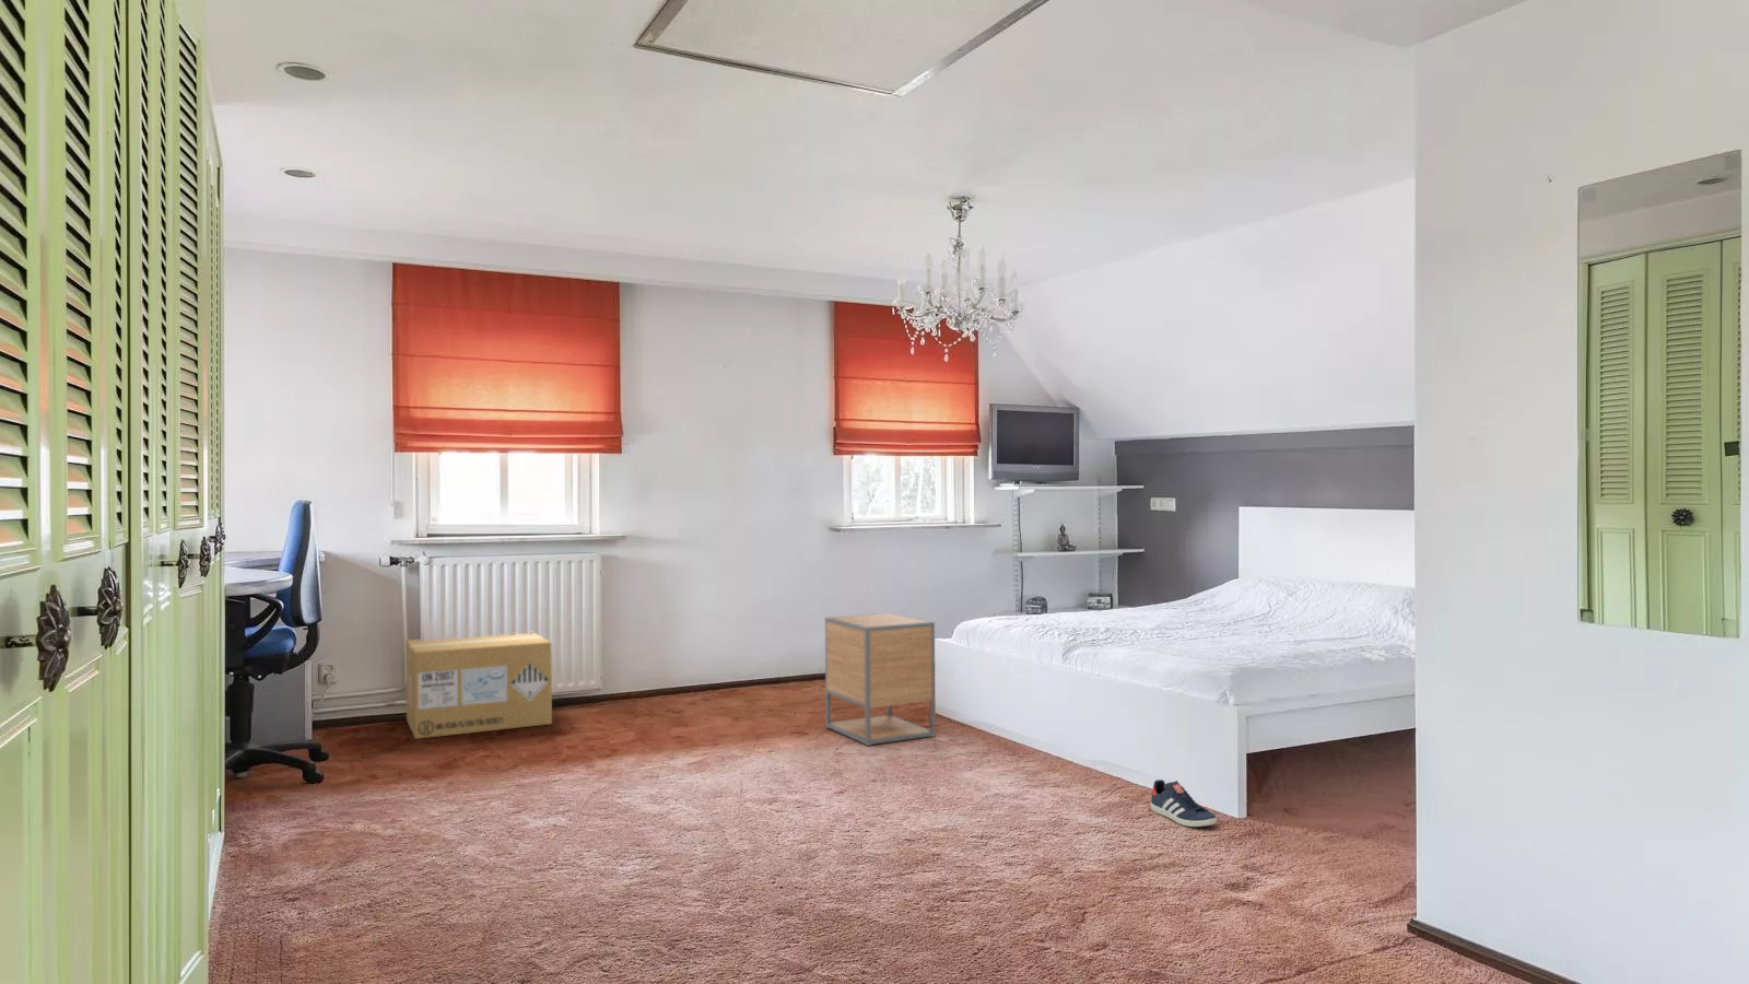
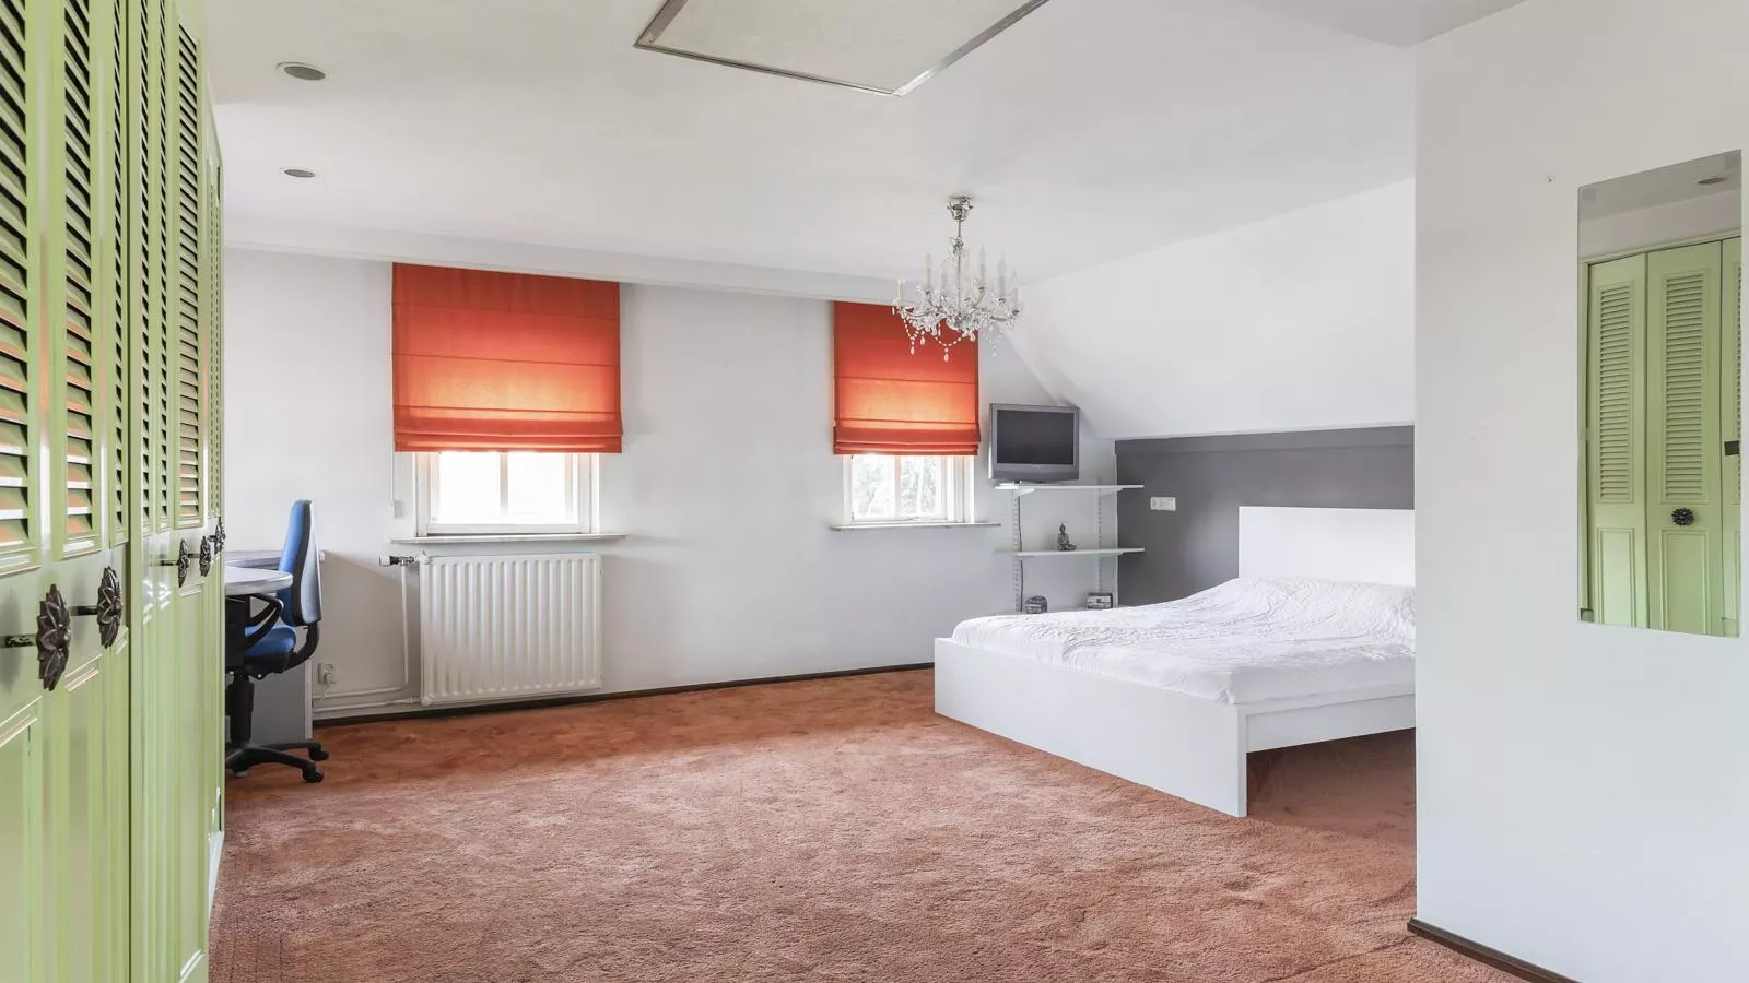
- cardboard box (478, 681)
- nightstand (879, 675)
- sneaker (1181, 800)
